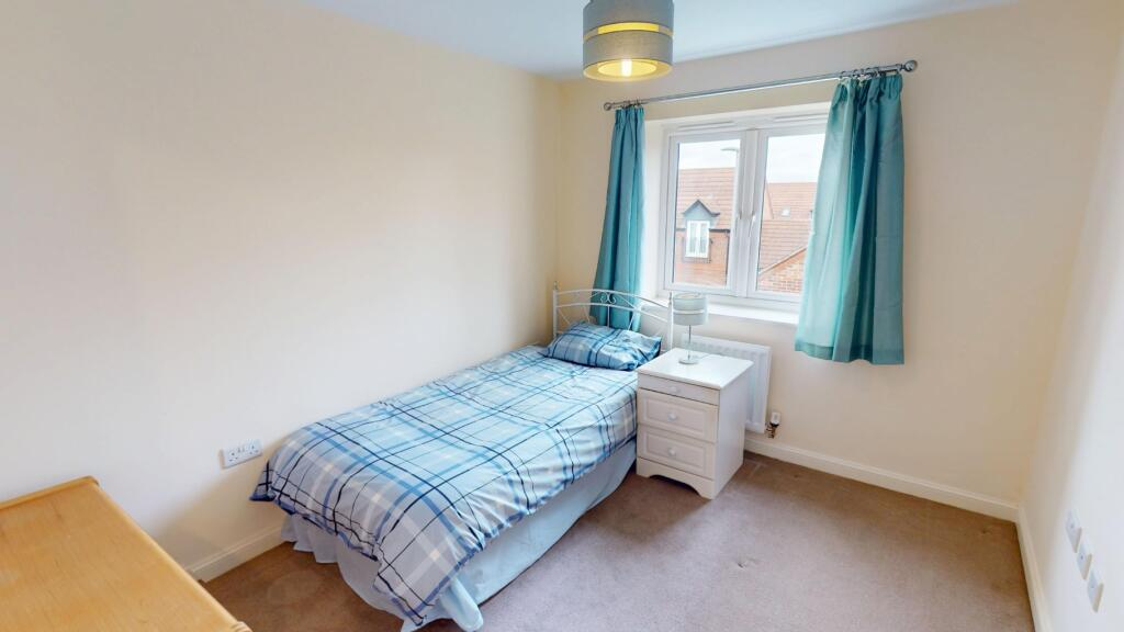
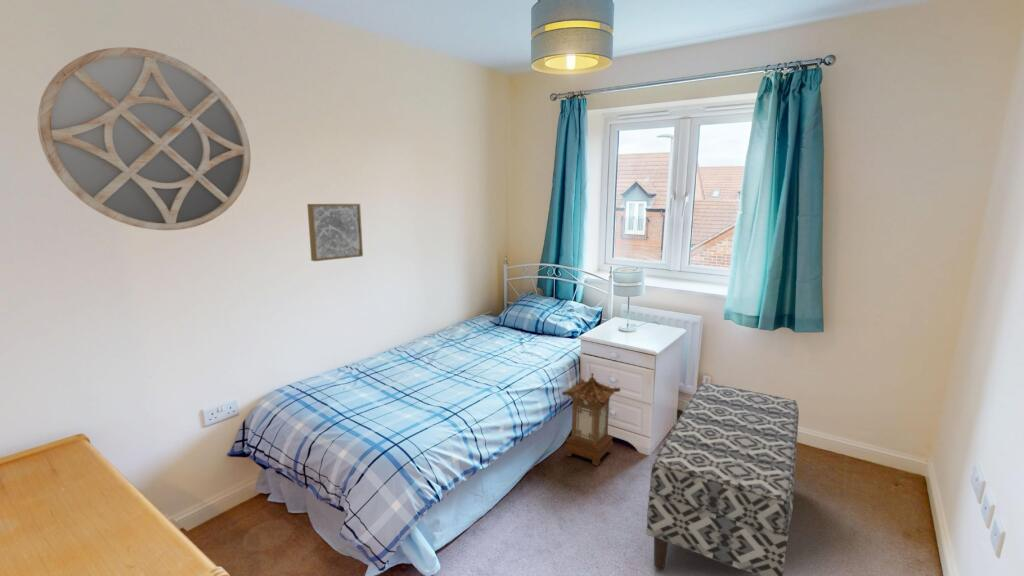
+ lantern (590, 413)
+ home mirror (158, 143)
+ bench (730, 474)
+ wall art (336, 231)
